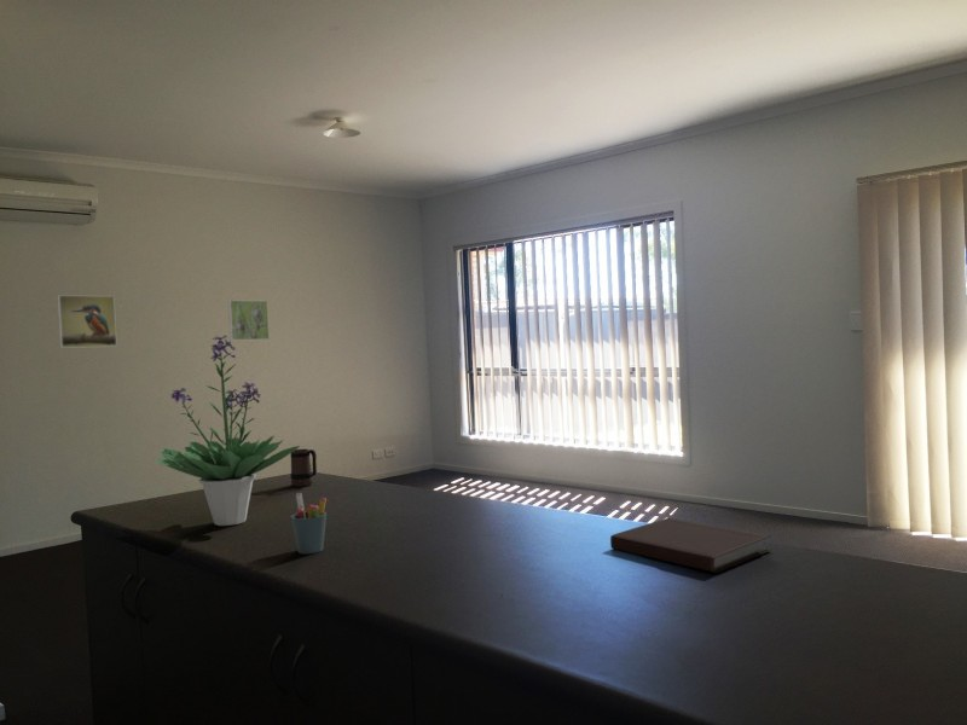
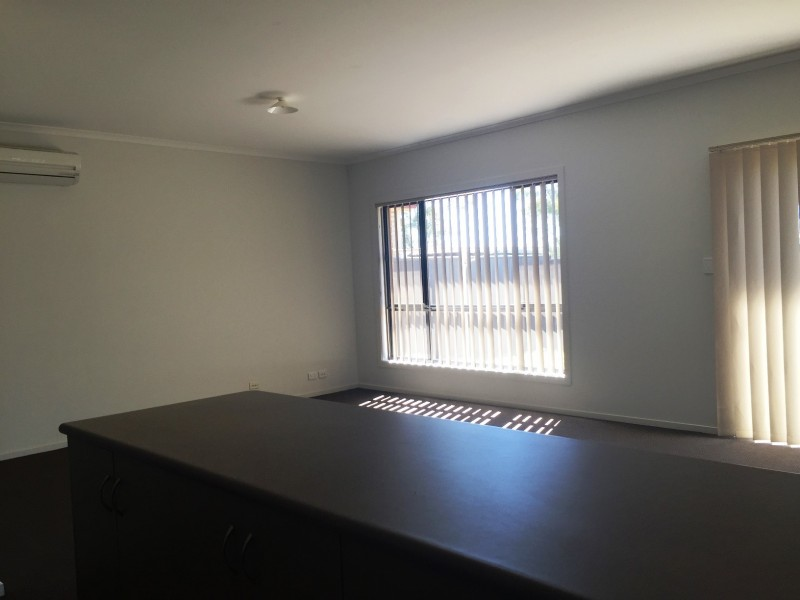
- mug (303, 466)
- pen holder (309, 522)
- potted plant (227, 429)
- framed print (249, 320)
- notebook (689, 543)
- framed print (87, 321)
